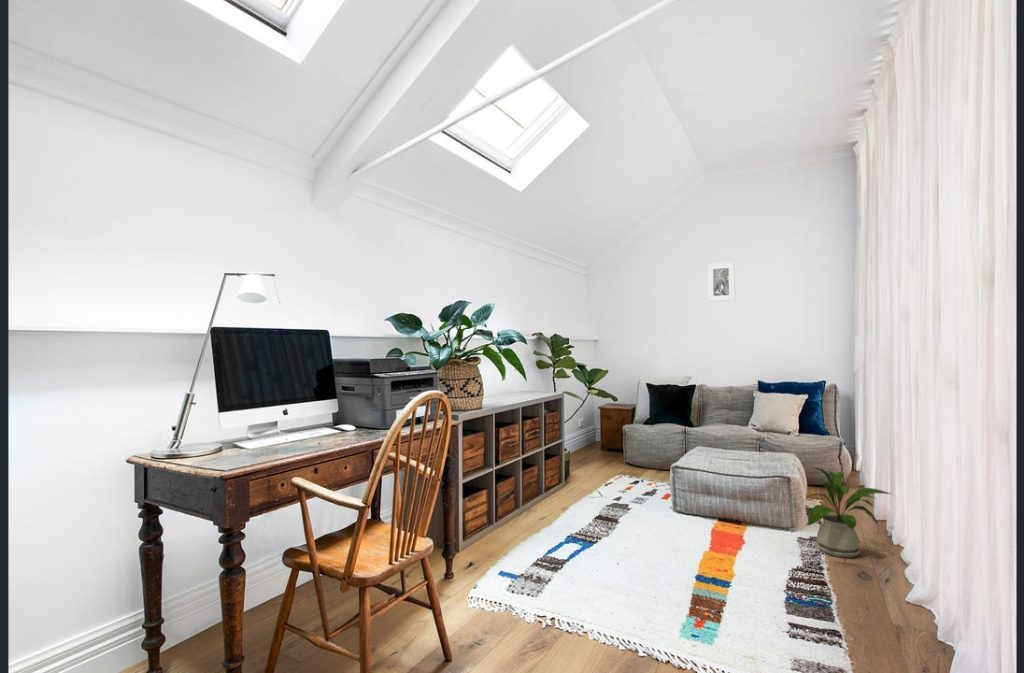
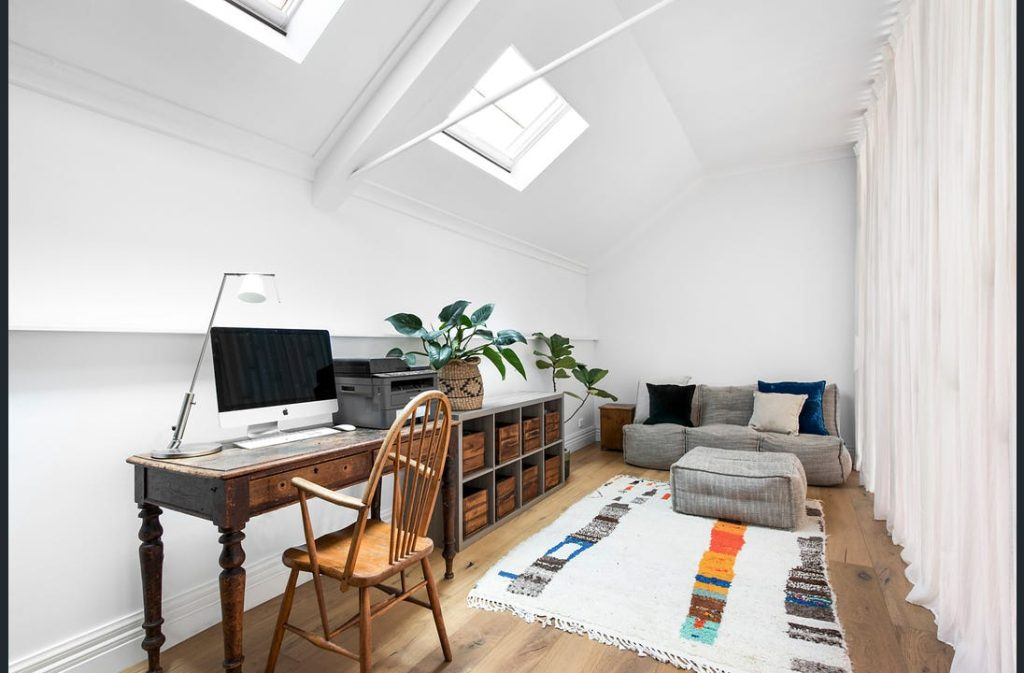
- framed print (721, 282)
- house plant (846, 509)
